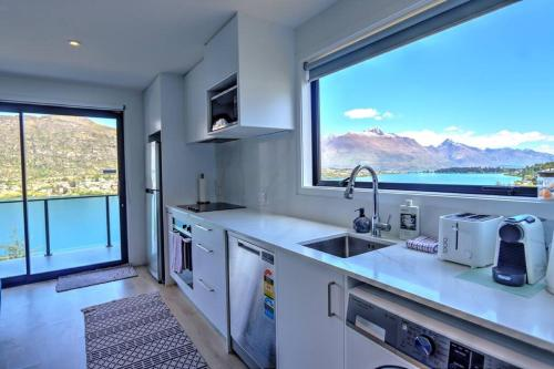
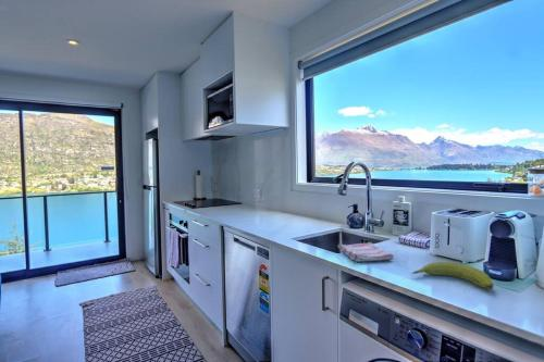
+ fruit (450, 275)
+ dish towel (363, 250)
